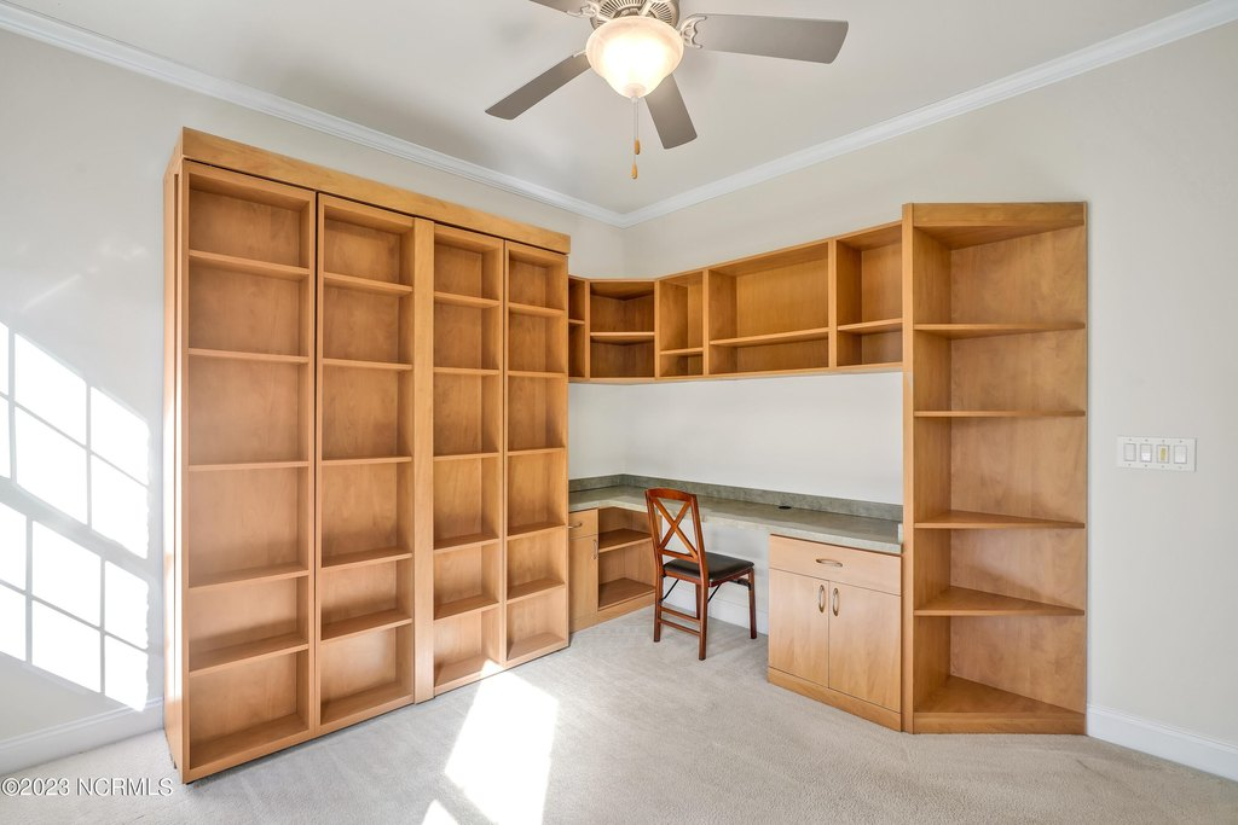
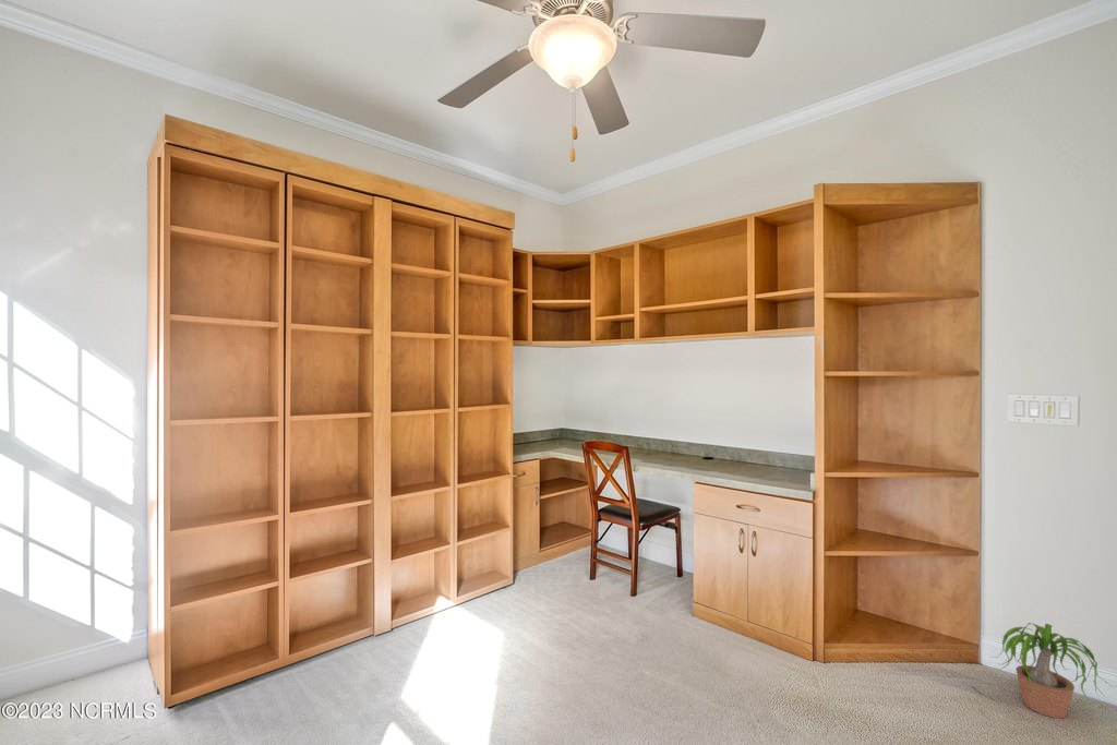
+ potted plant (1053, 666)
